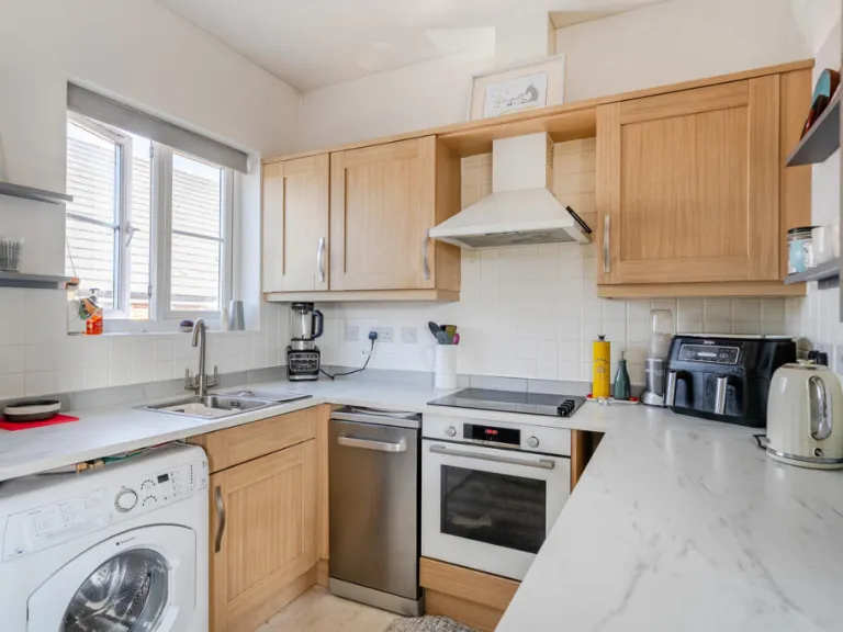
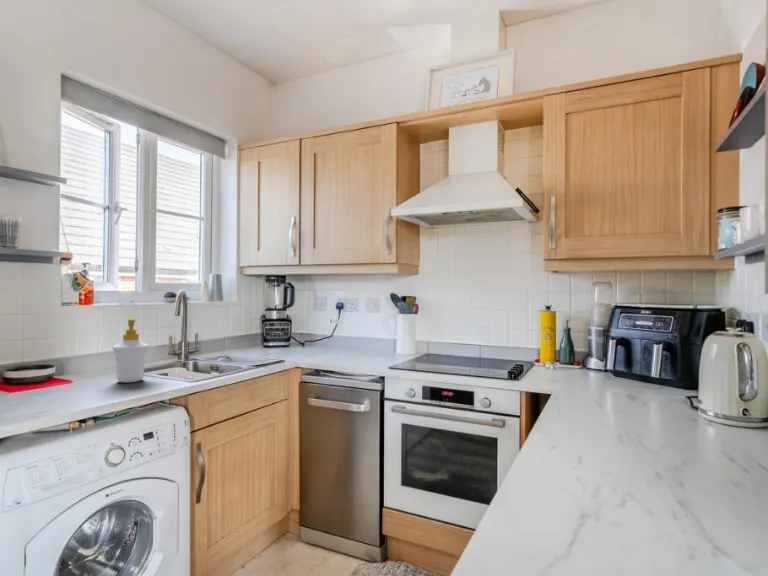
+ soap bottle (130, 349)
